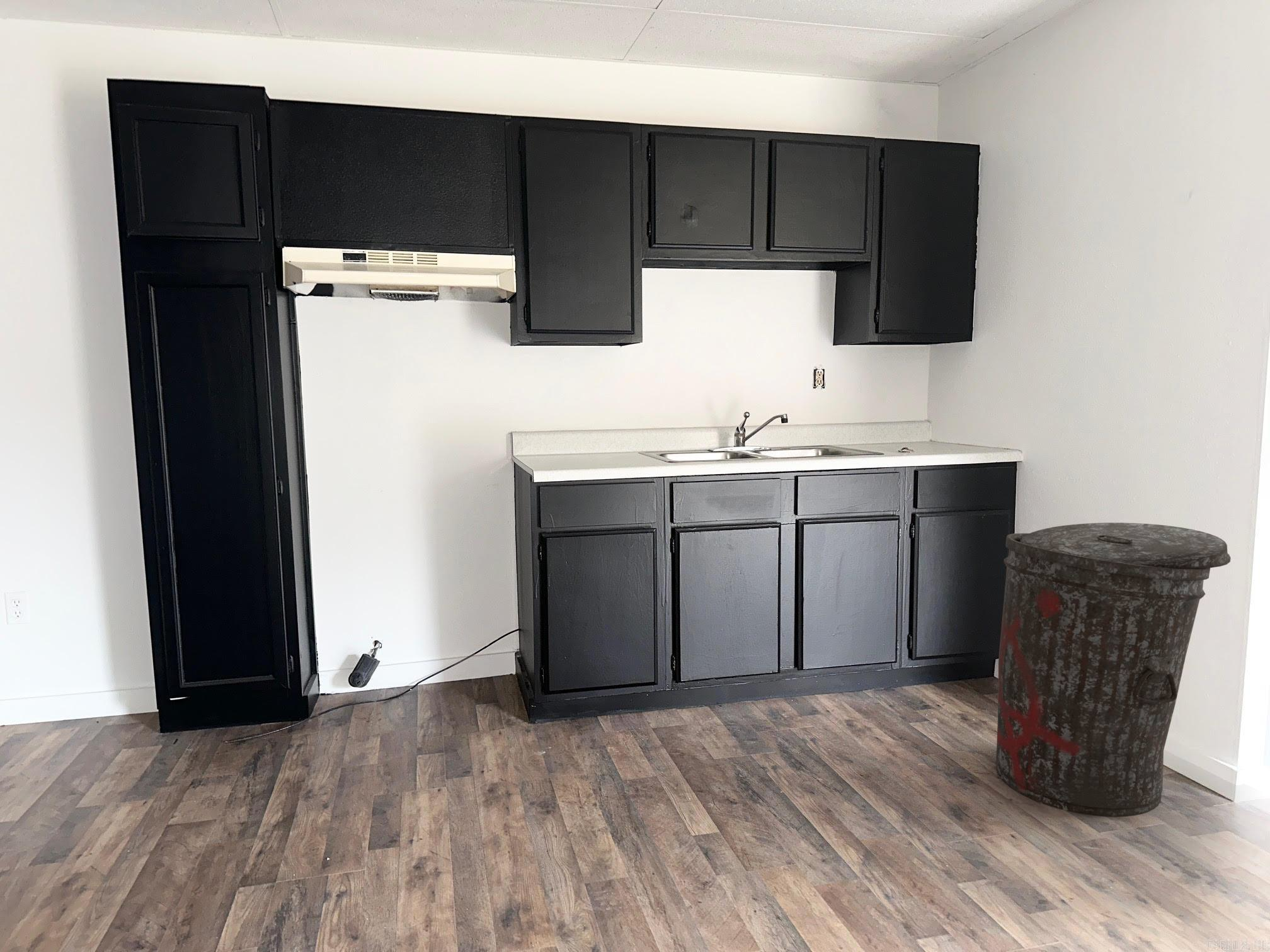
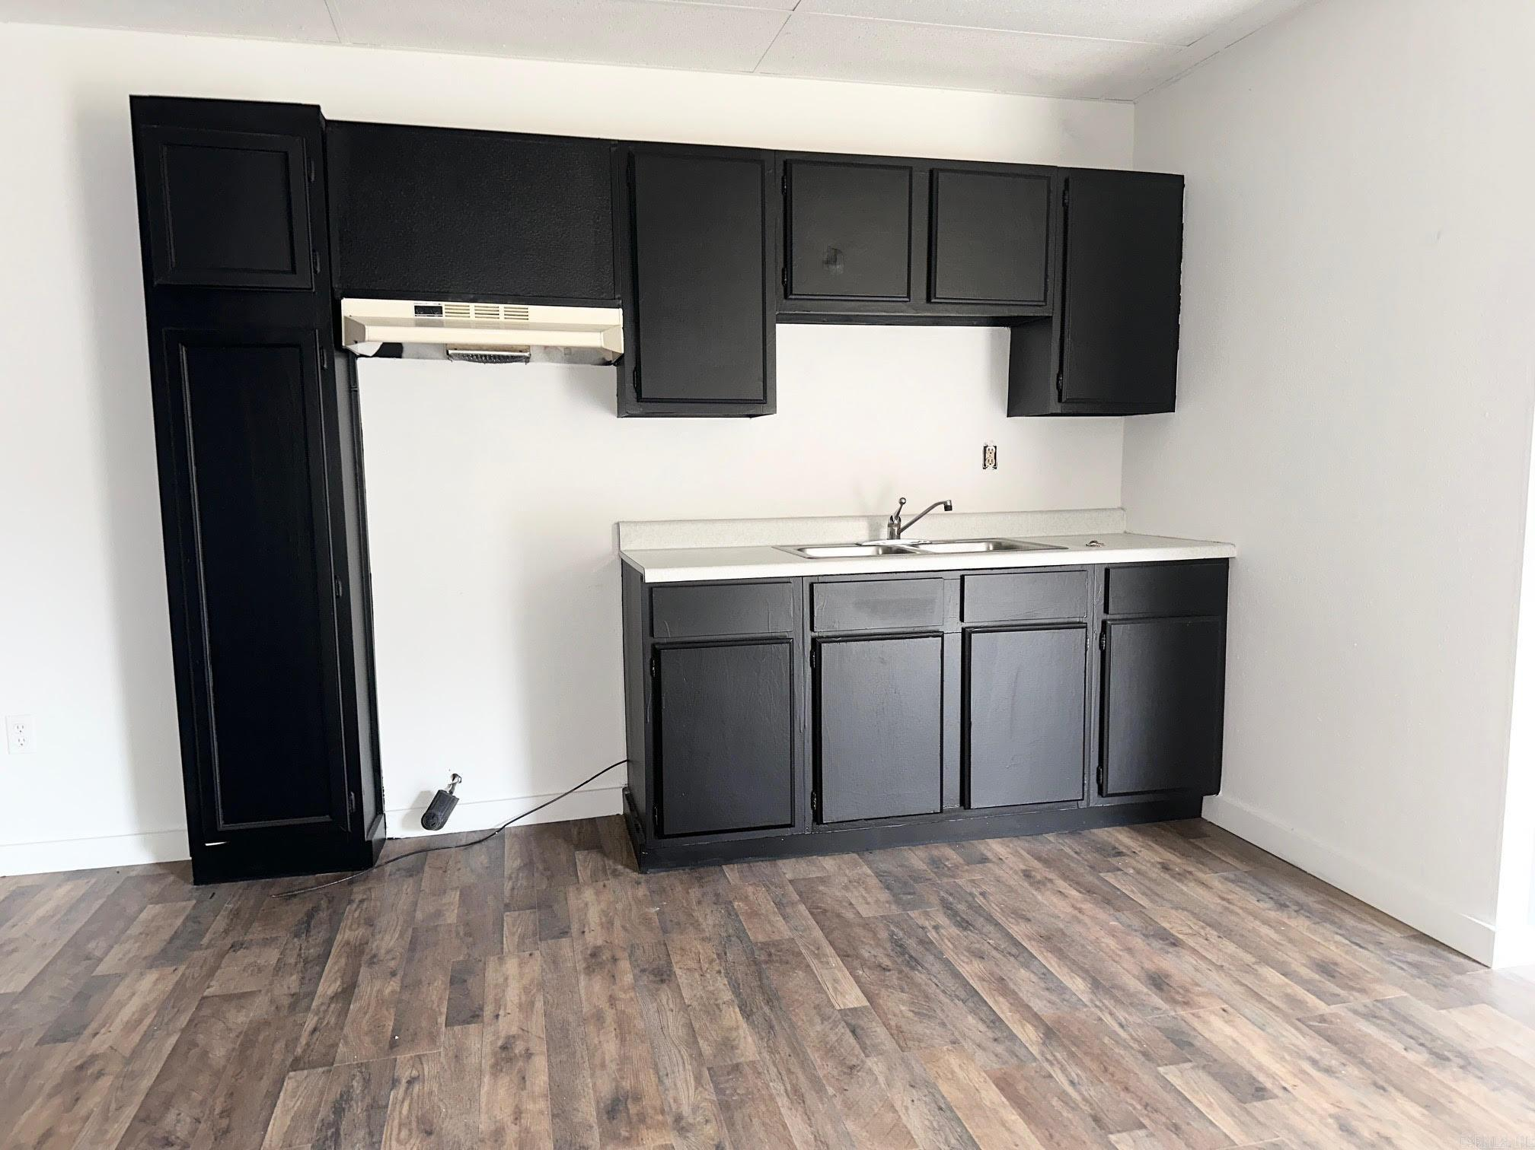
- trash can (1103, 657)
